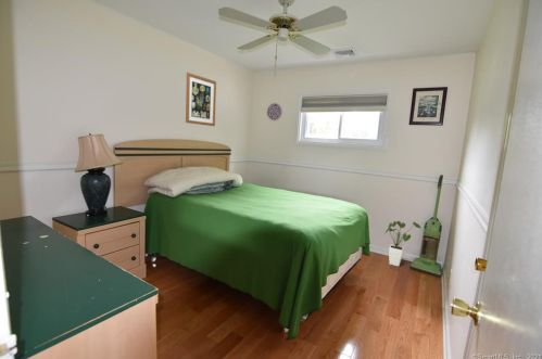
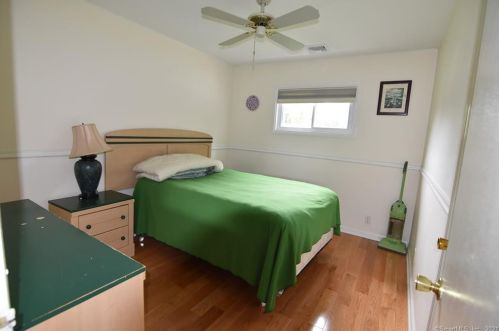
- house plant (399, 243)
- wall art (201, 101)
